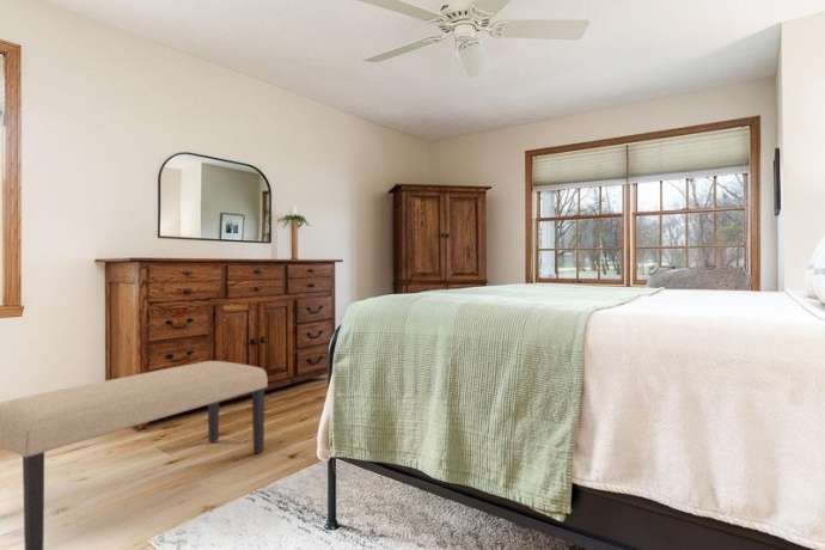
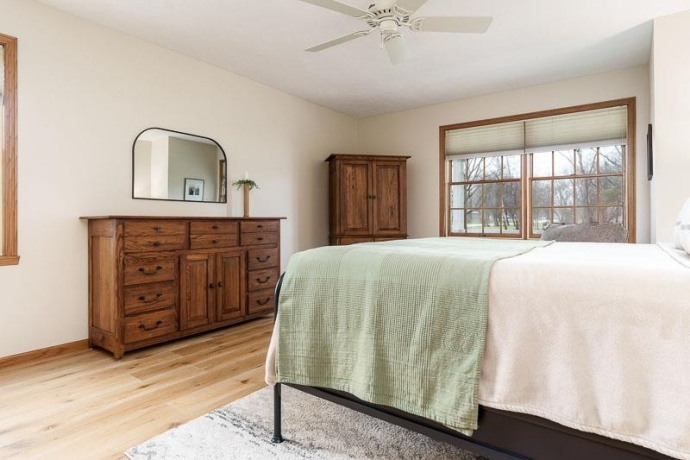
- bench (145, 422)
